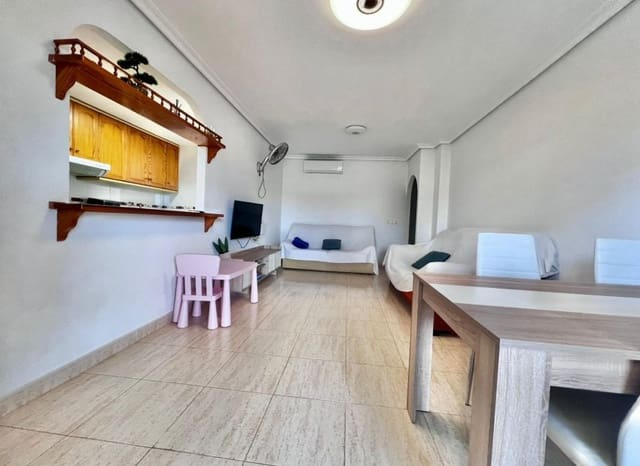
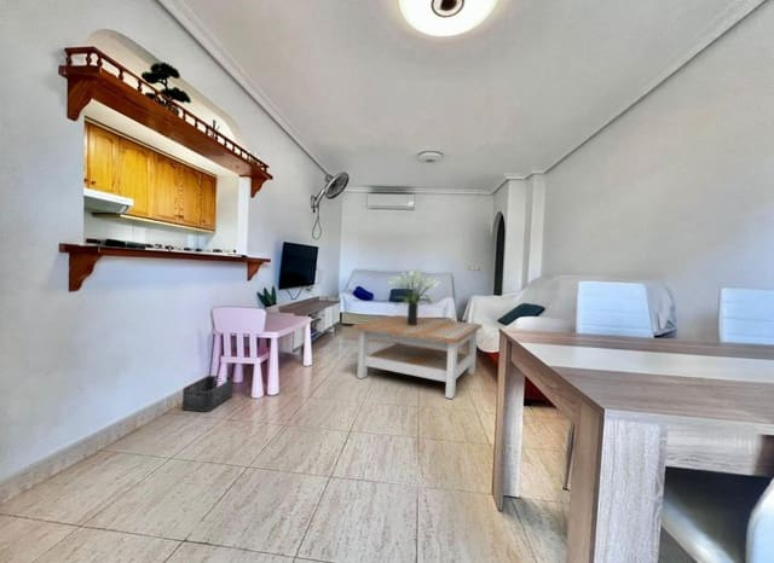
+ storage bin (208, 391)
+ potted plant (414, 296)
+ coffee table (420, 349)
